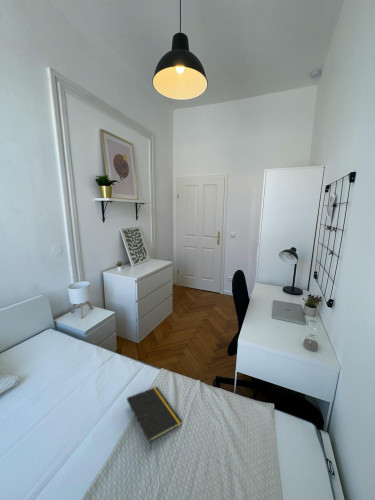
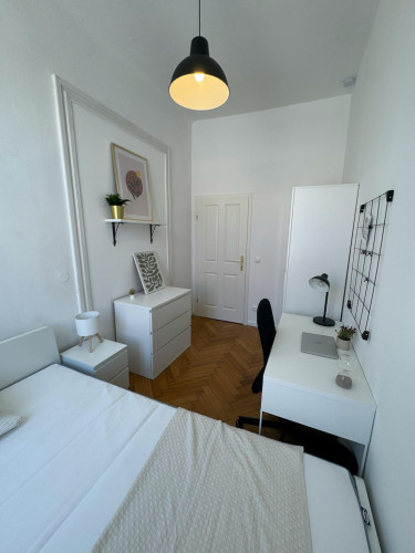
- notepad (153, 410)
